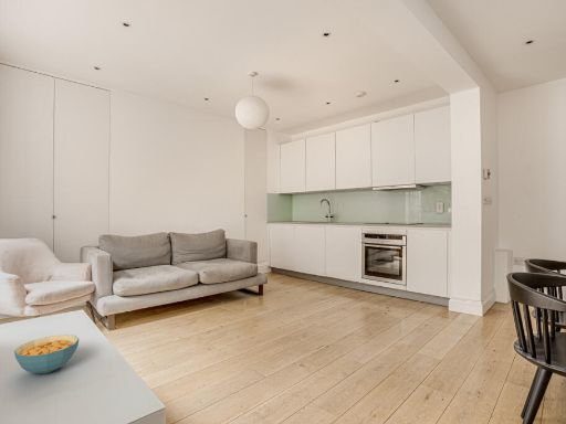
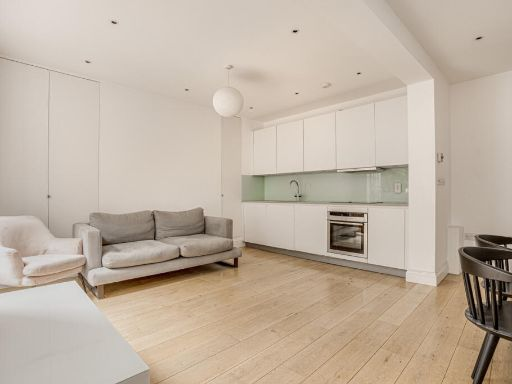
- cereal bowl (48, 357)
